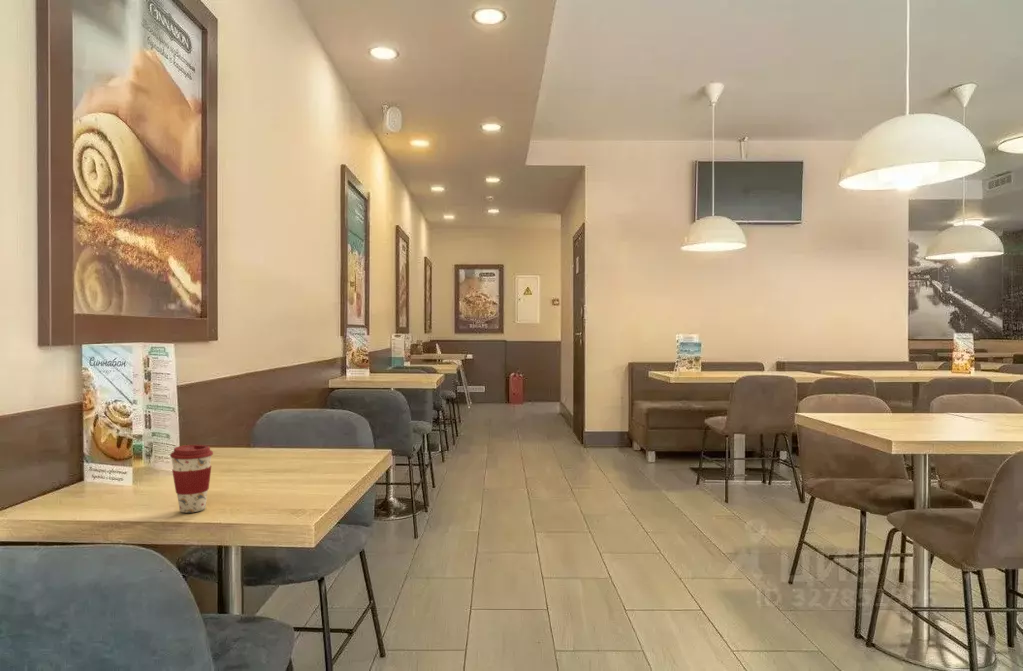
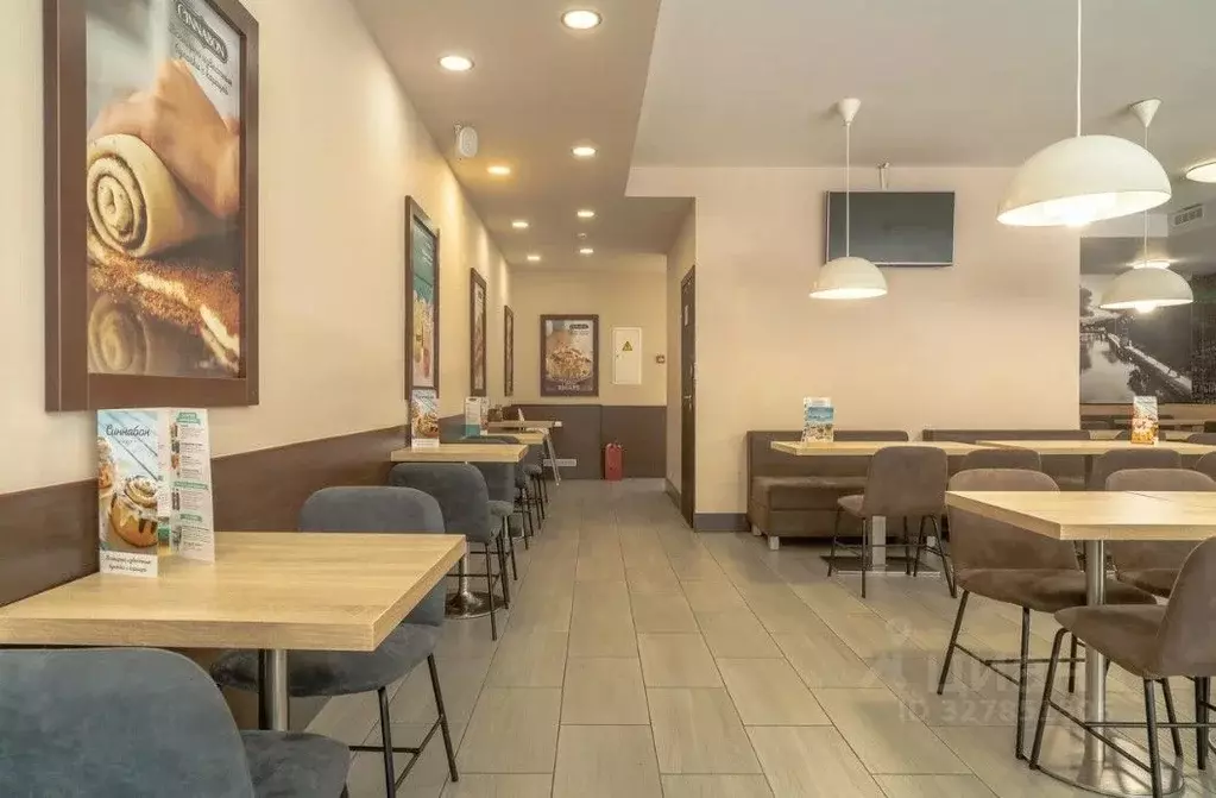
- coffee cup (192, 478)
